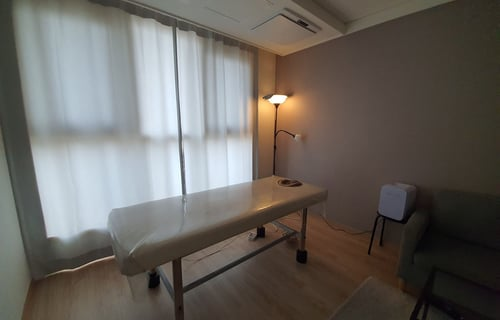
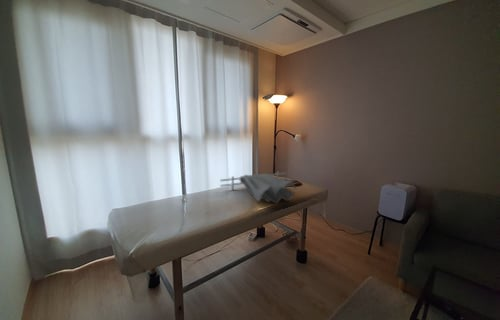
+ dishtowel (266, 184)
